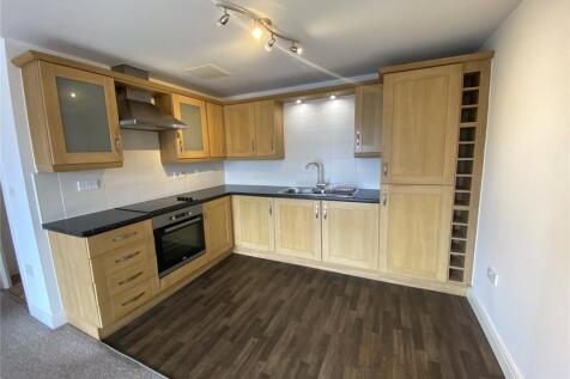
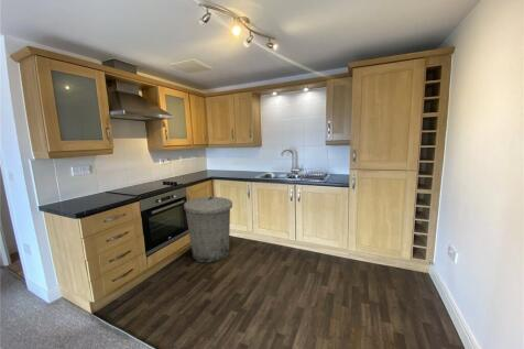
+ trash can (209, 225)
